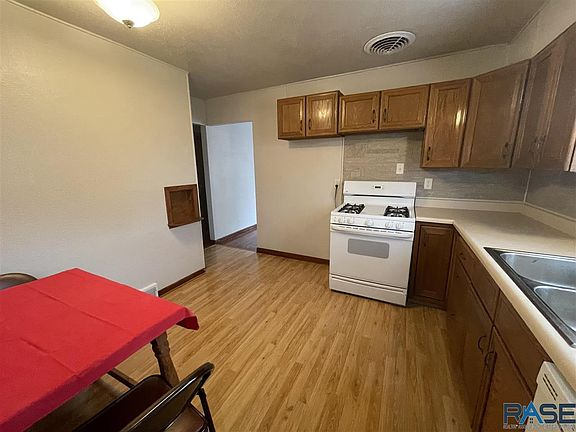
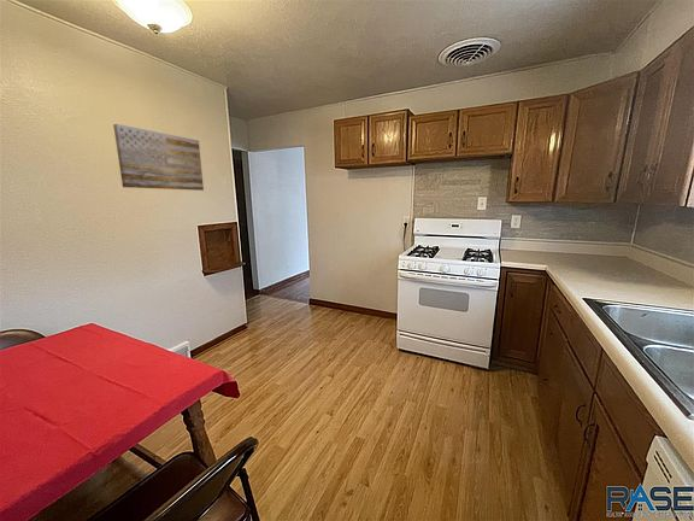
+ wall art (164, 162)
